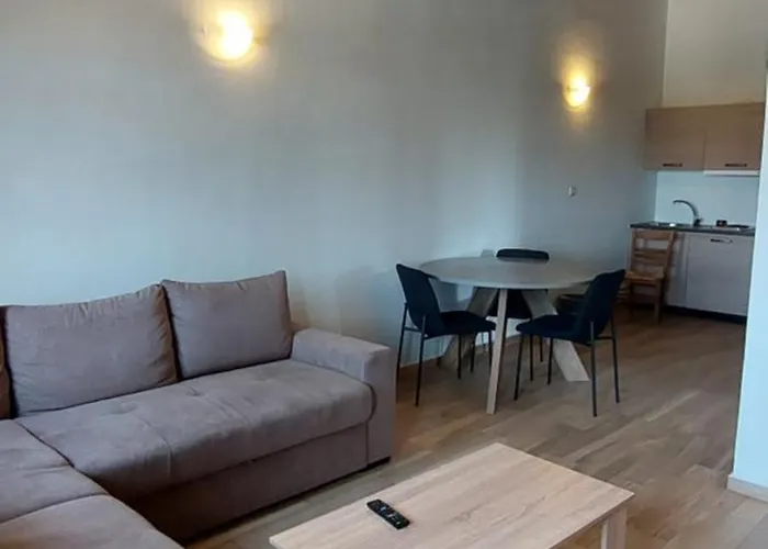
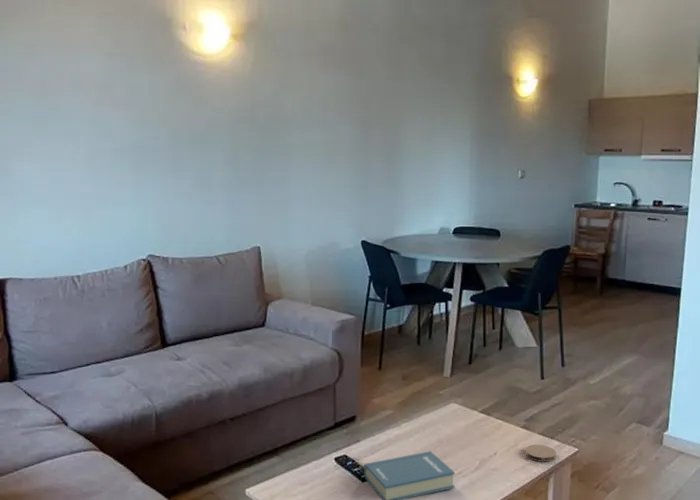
+ coaster (540, 452)
+ book (408, 474)
